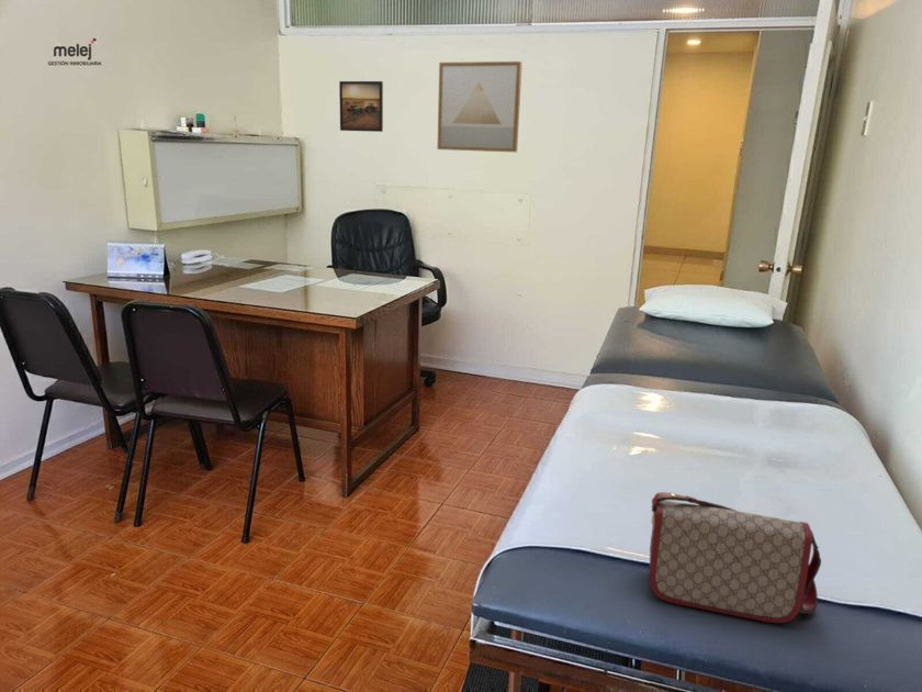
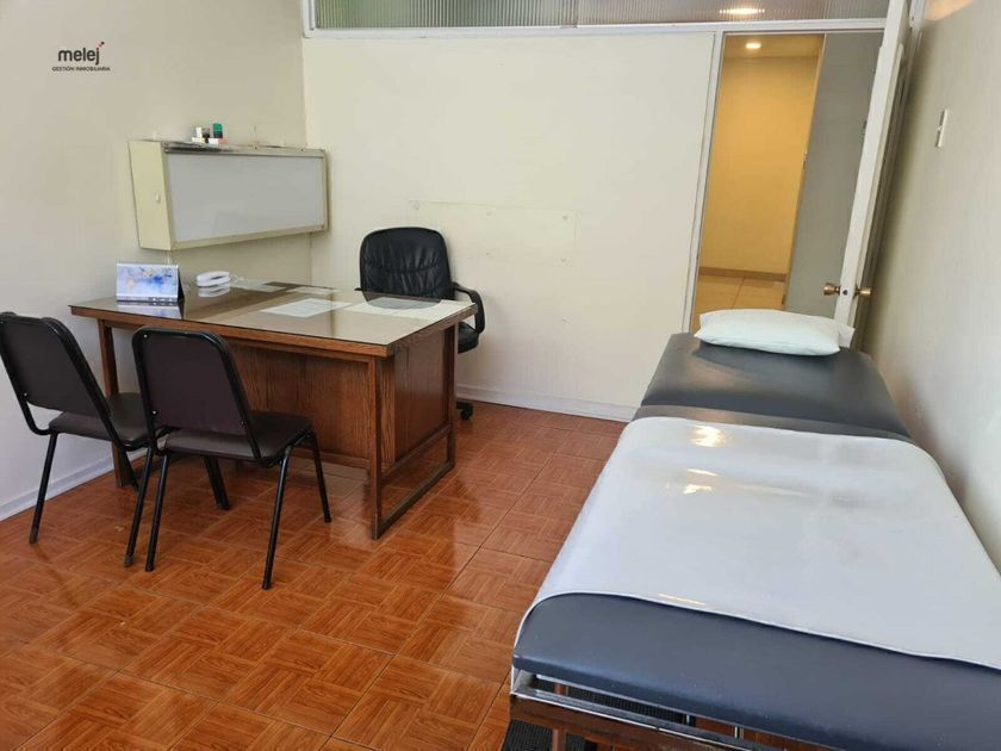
- wall art (477, 107)
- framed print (360, 105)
- handbag (733, 551)
